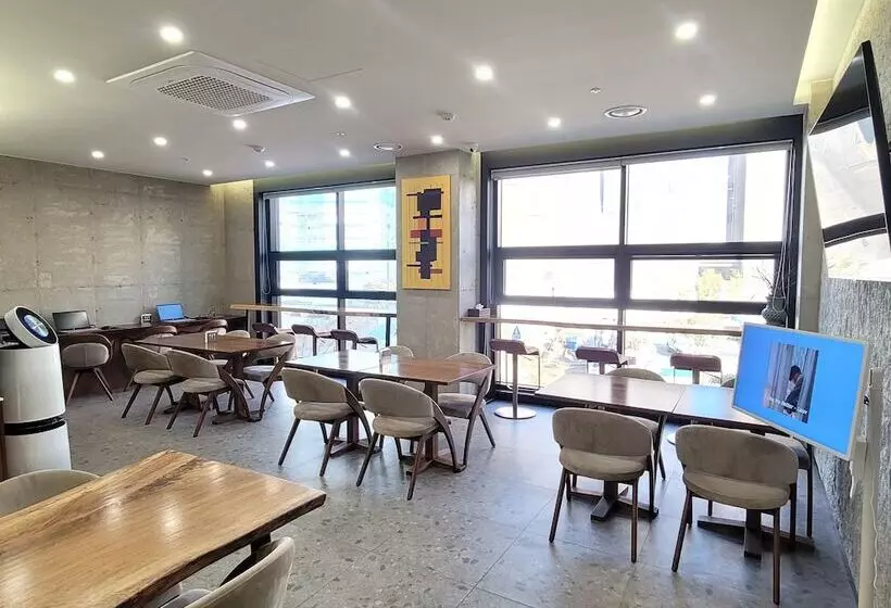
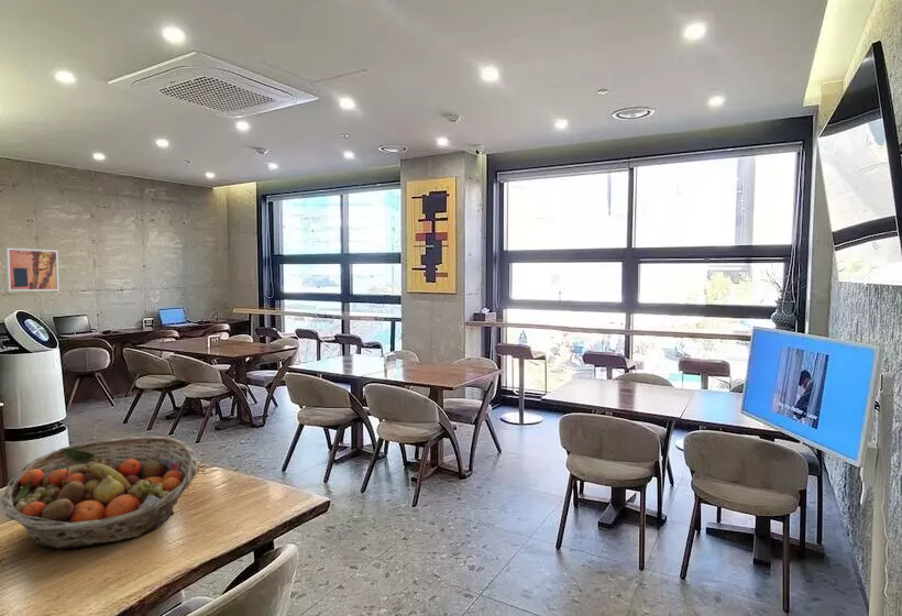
+ wall art (33, 270)
+ fruit basket (107, 488)
